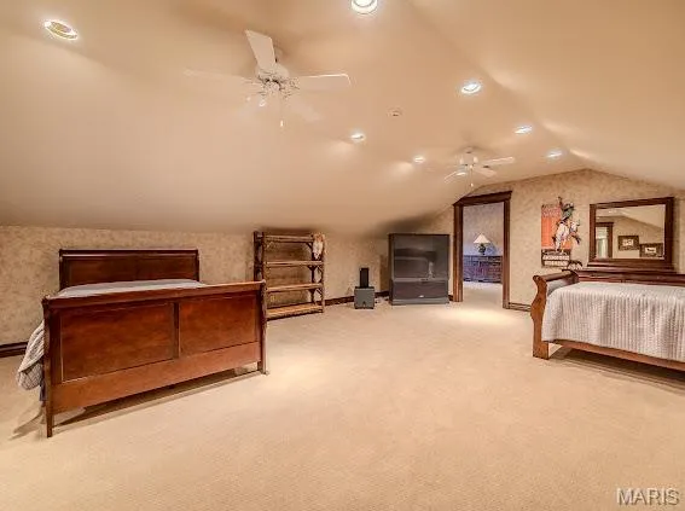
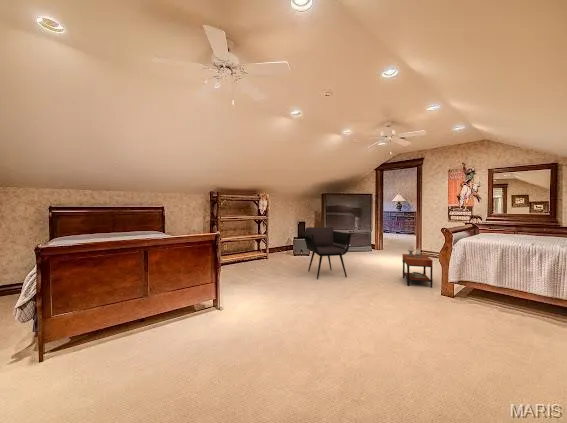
+ armchair (324, 250)
+ side table (416, 264)
